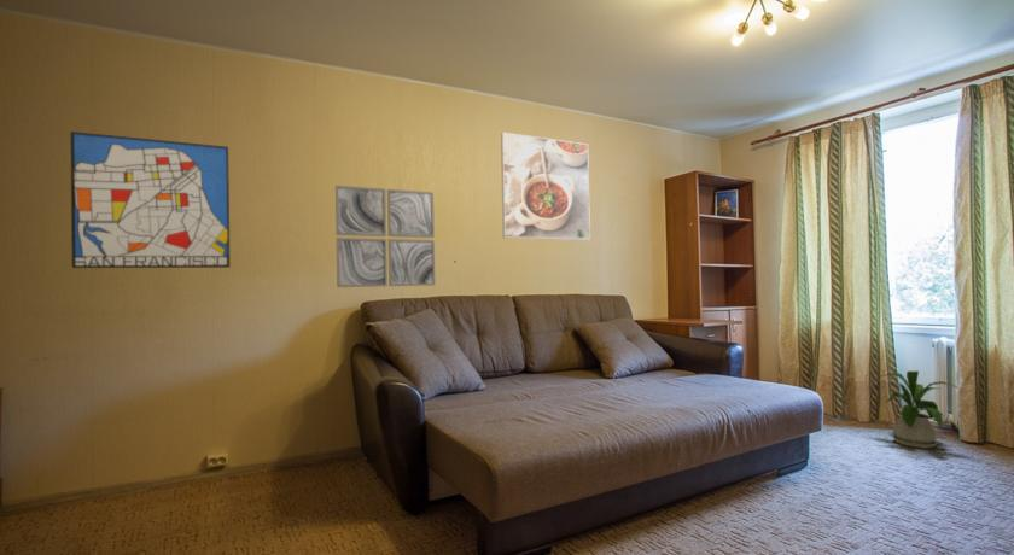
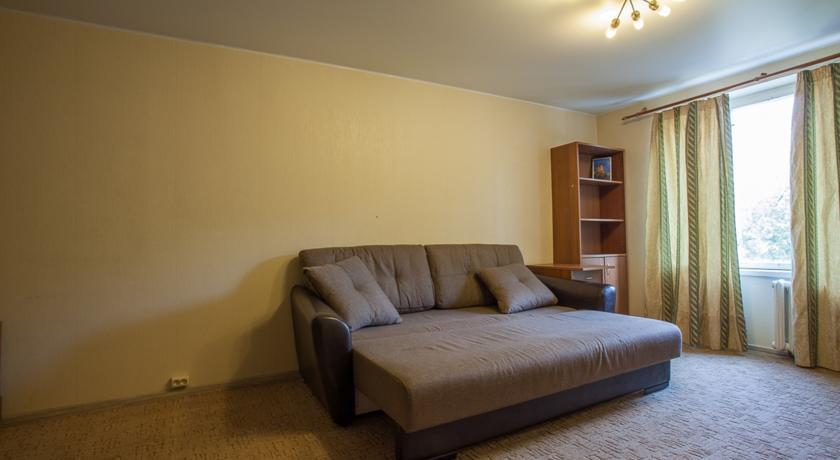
- wall art (155, 203)
- wall art (385, 239)
- house plant (920, 404)
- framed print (547, 188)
